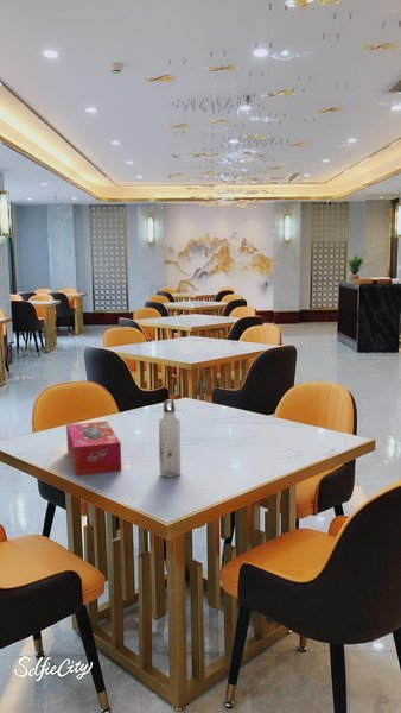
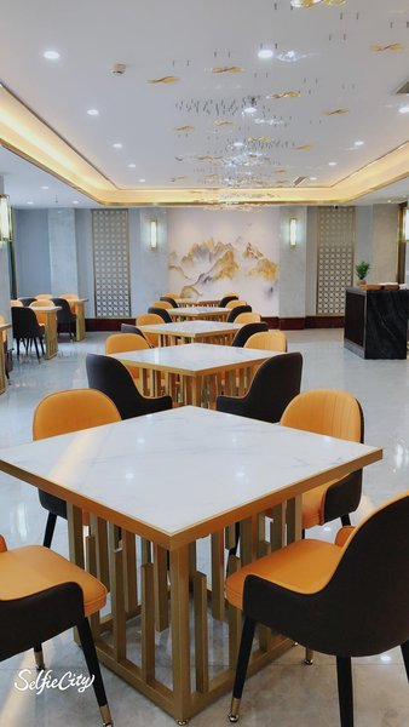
- water bottle (168, 437)
- tissue box (93, 447)
